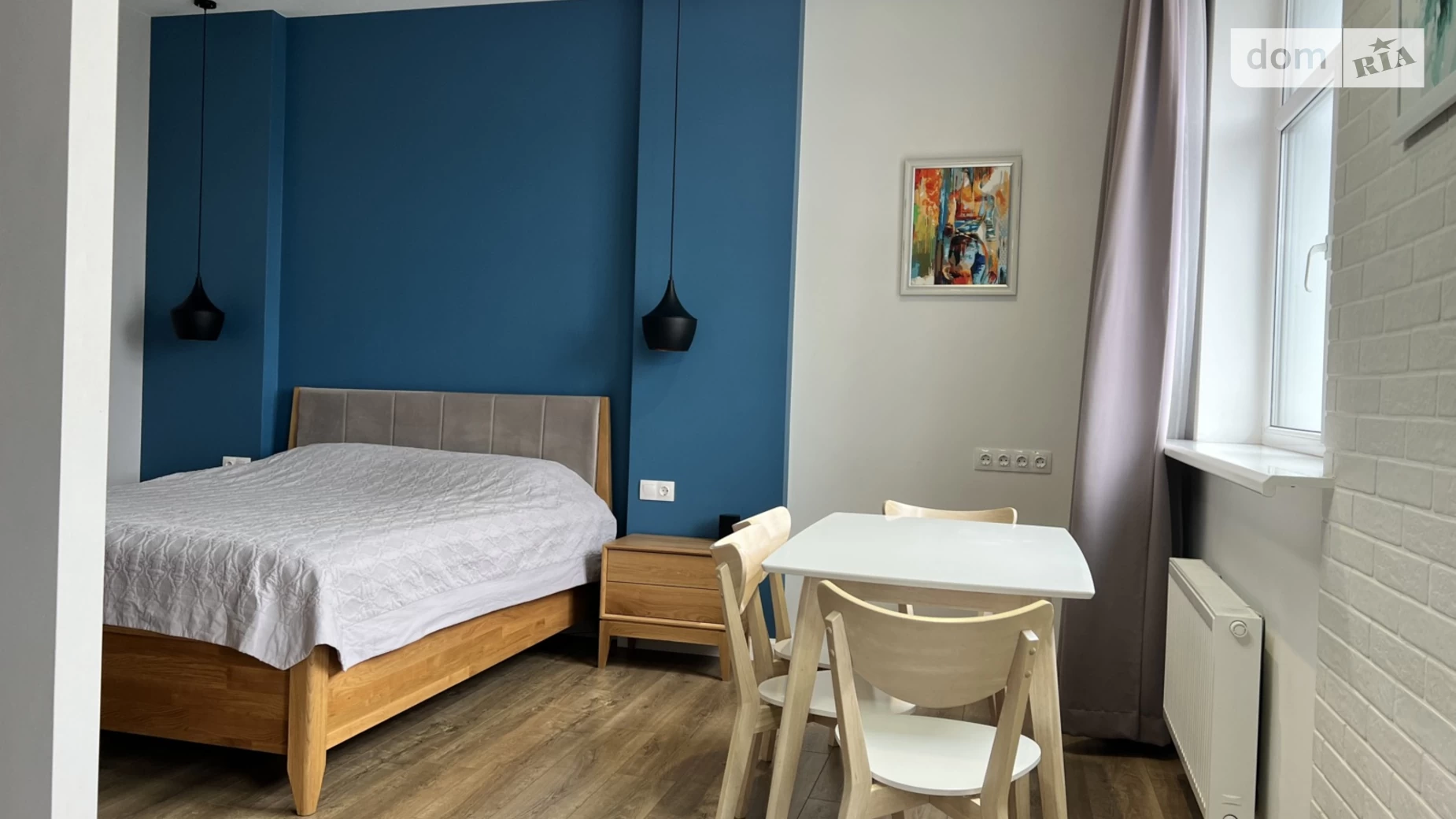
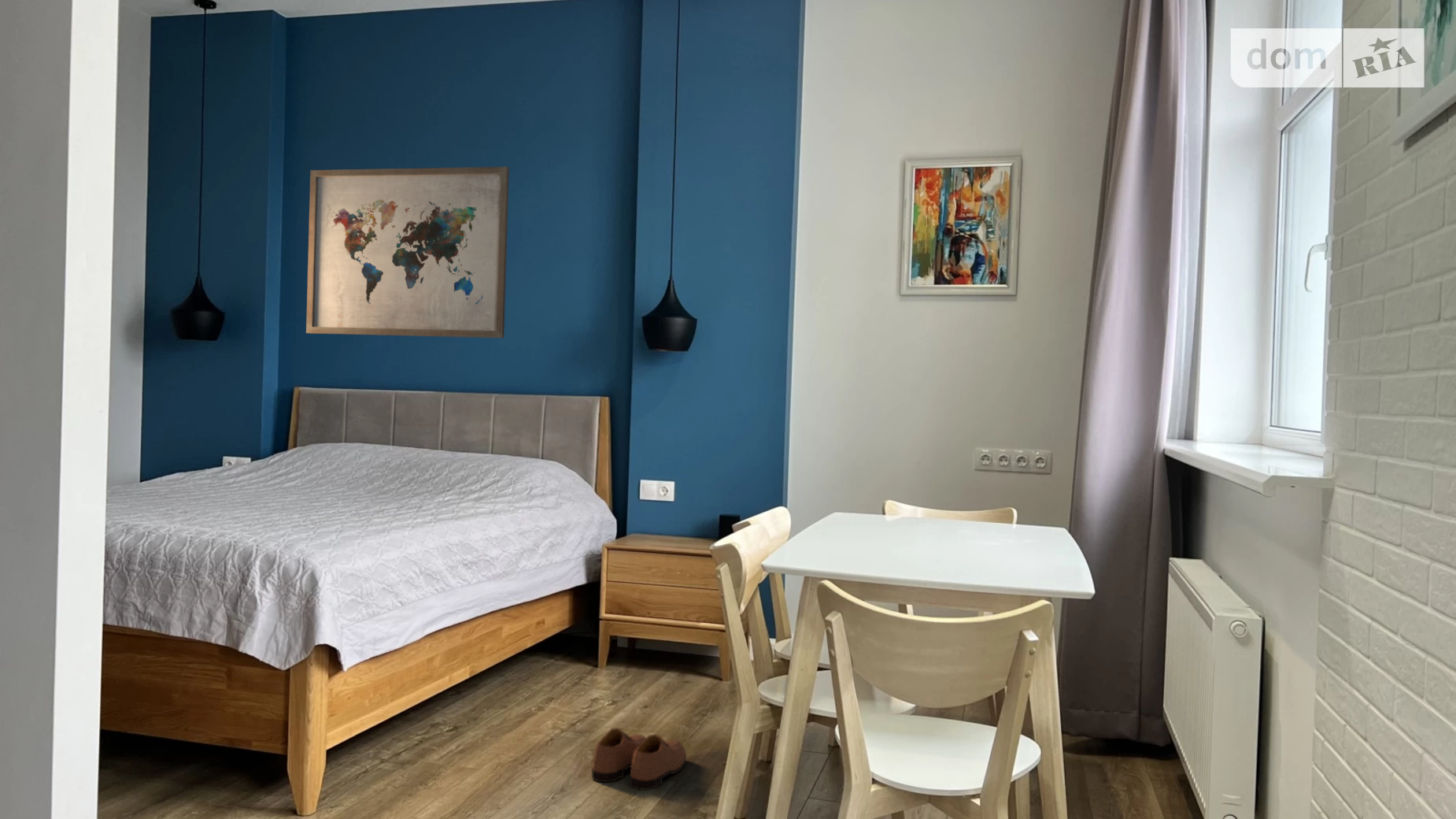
+ wall art (405, 252)
+ shoe (641, 748)
